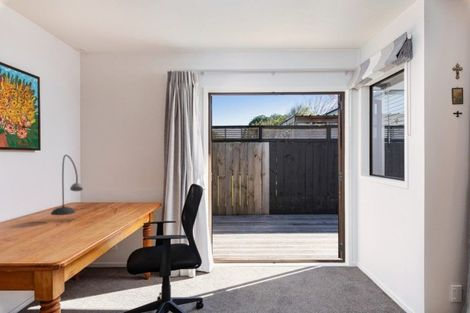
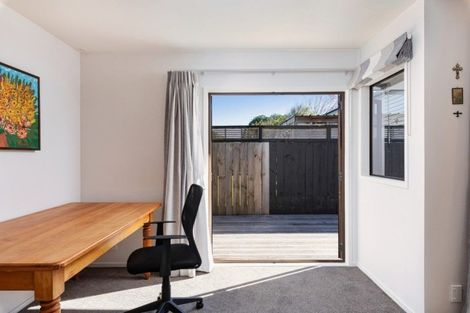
- desk lamp (82, 187)
